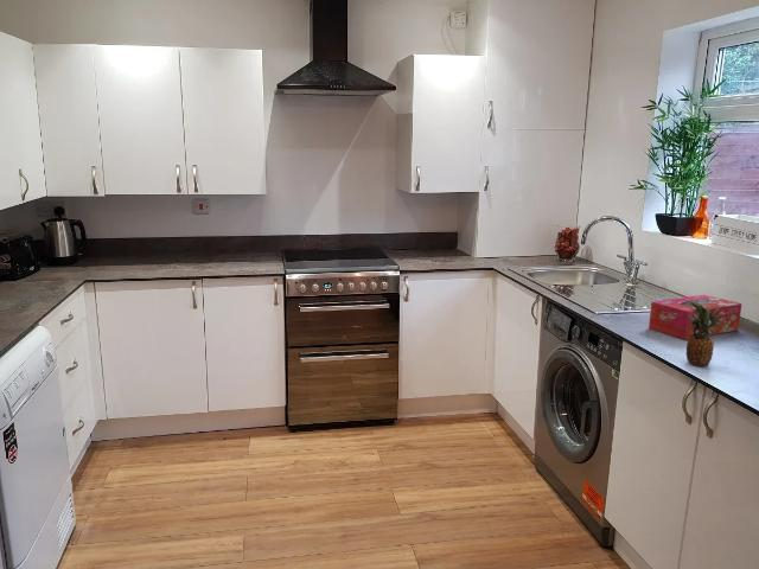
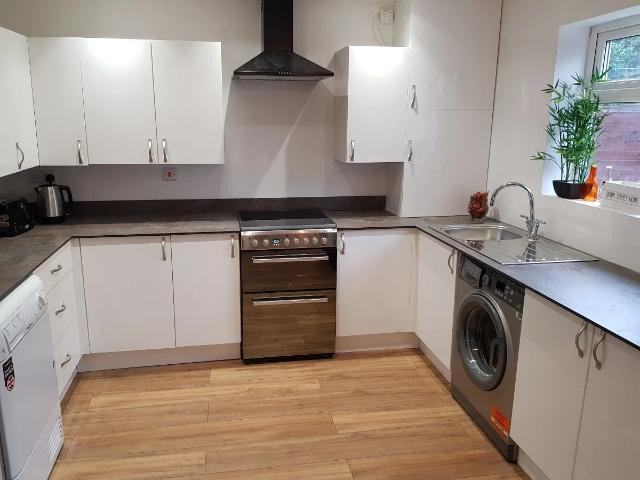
- tissue box (694, 315)
- fruit (702, 332)
